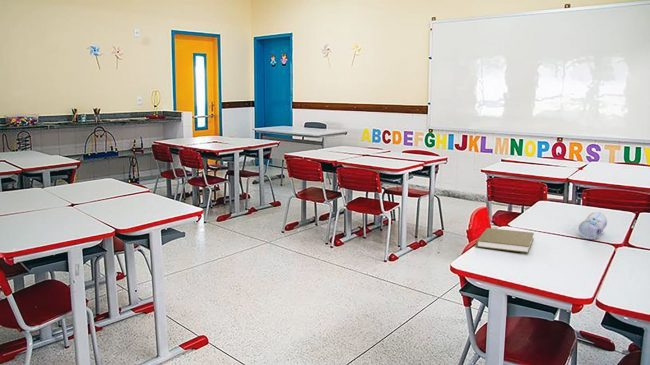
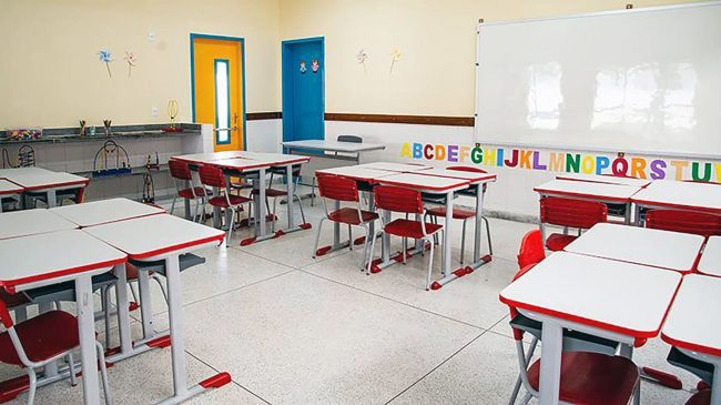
- pencil case (593, 224)
- book (505, 239)
